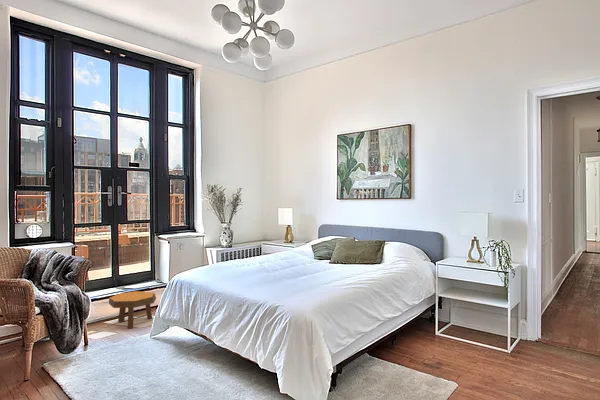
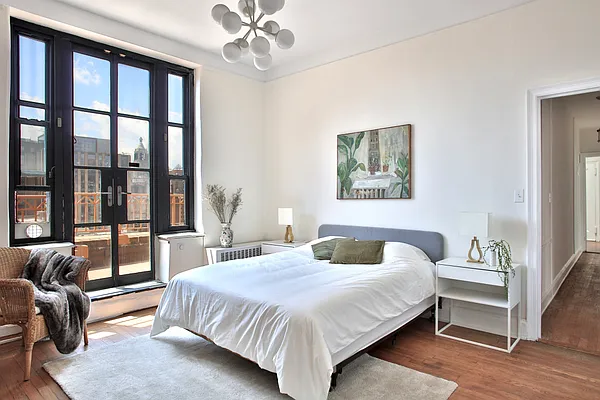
- footstool (132, 308)
